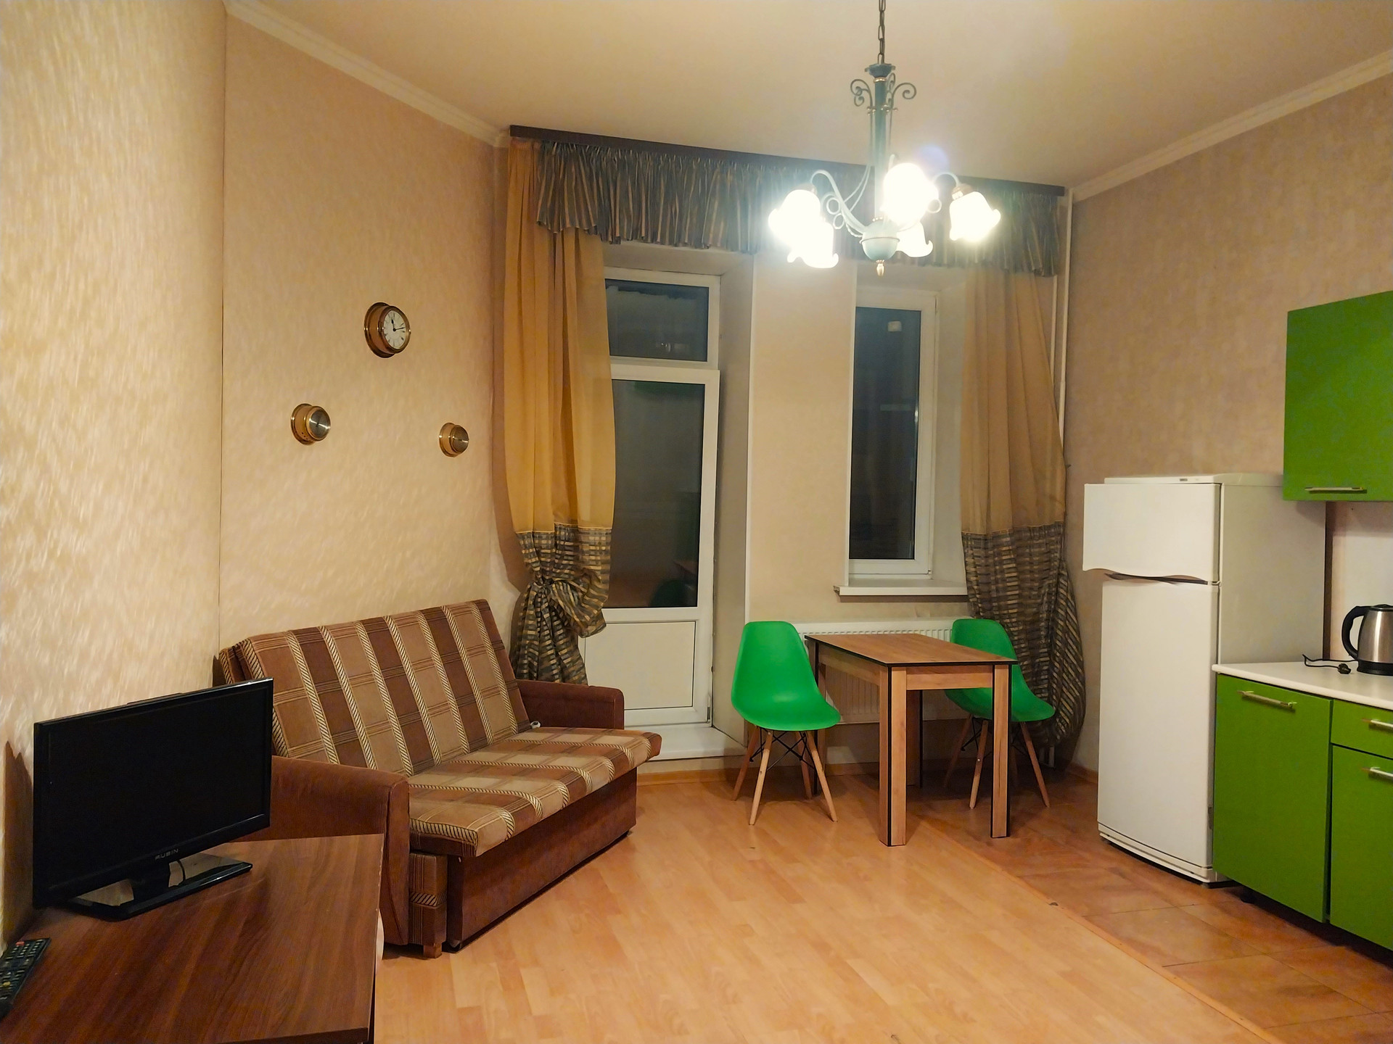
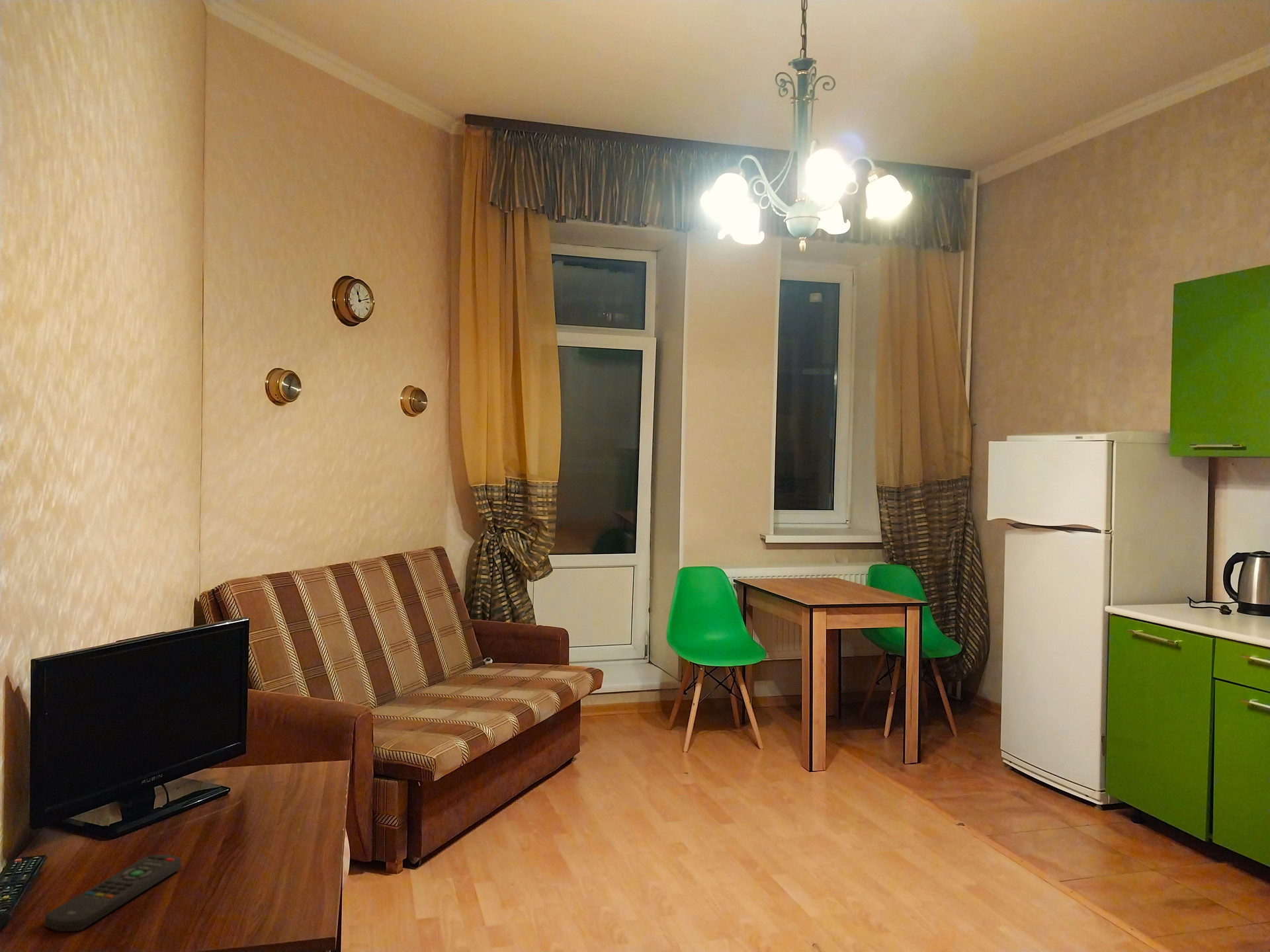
+ remote control (117, 889)
